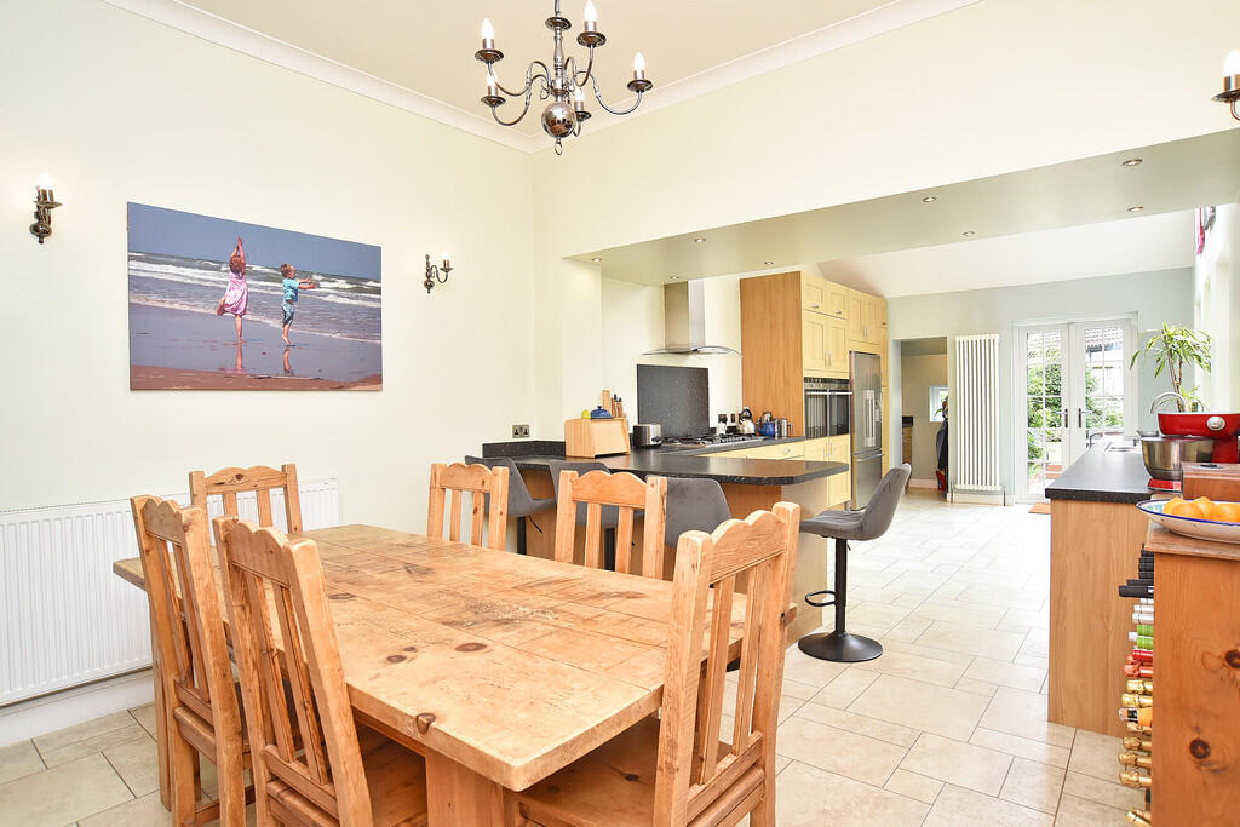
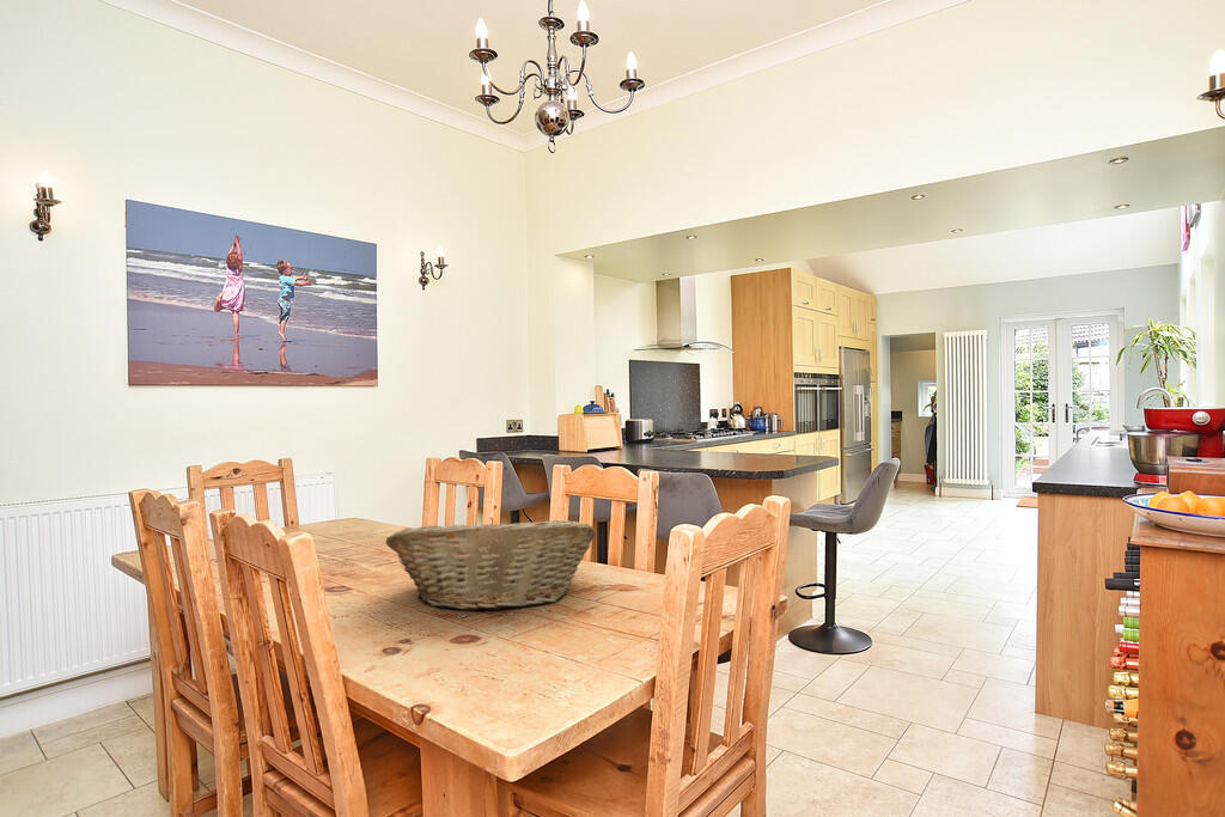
+ fruit basket (494, 554)
